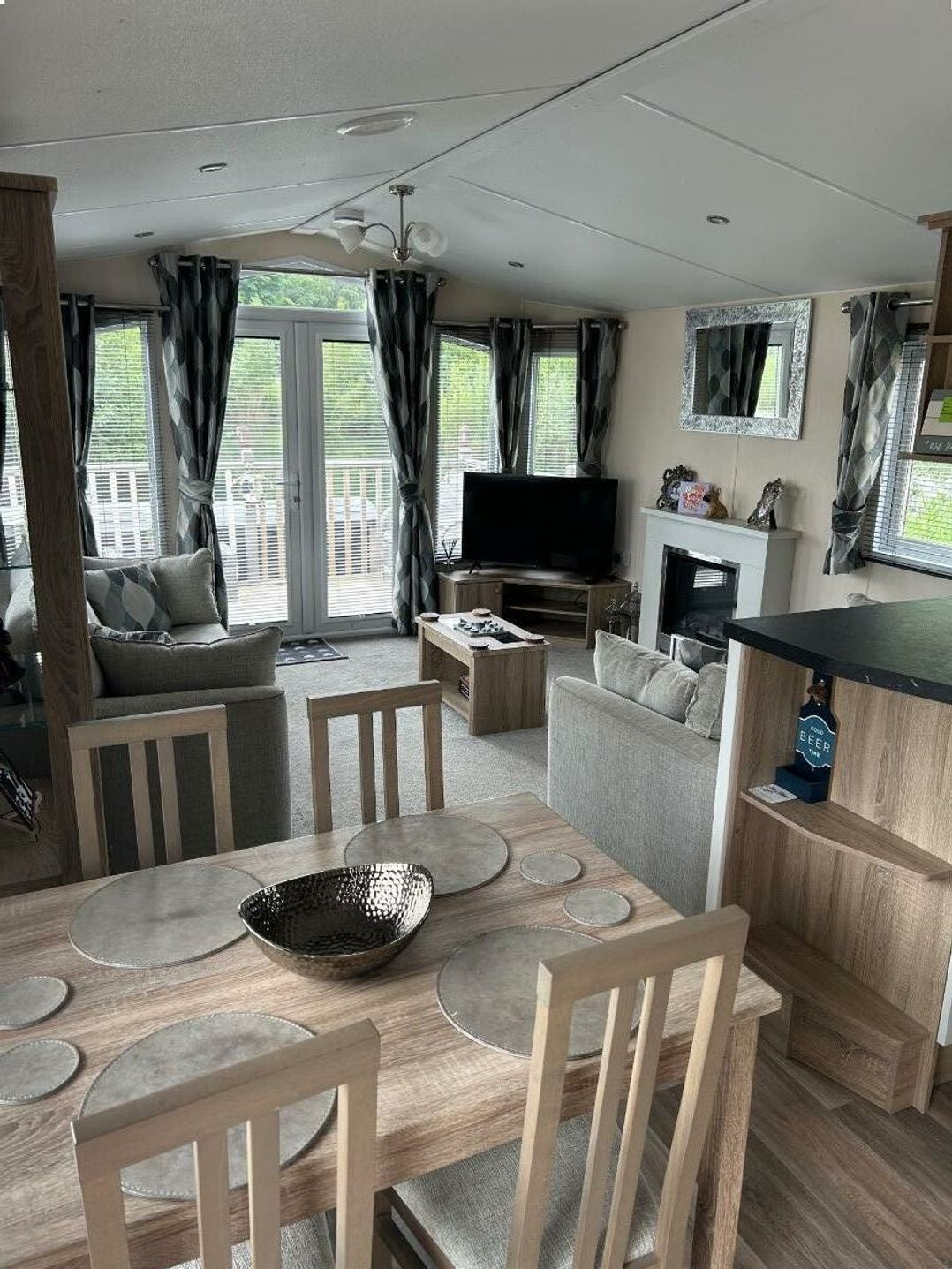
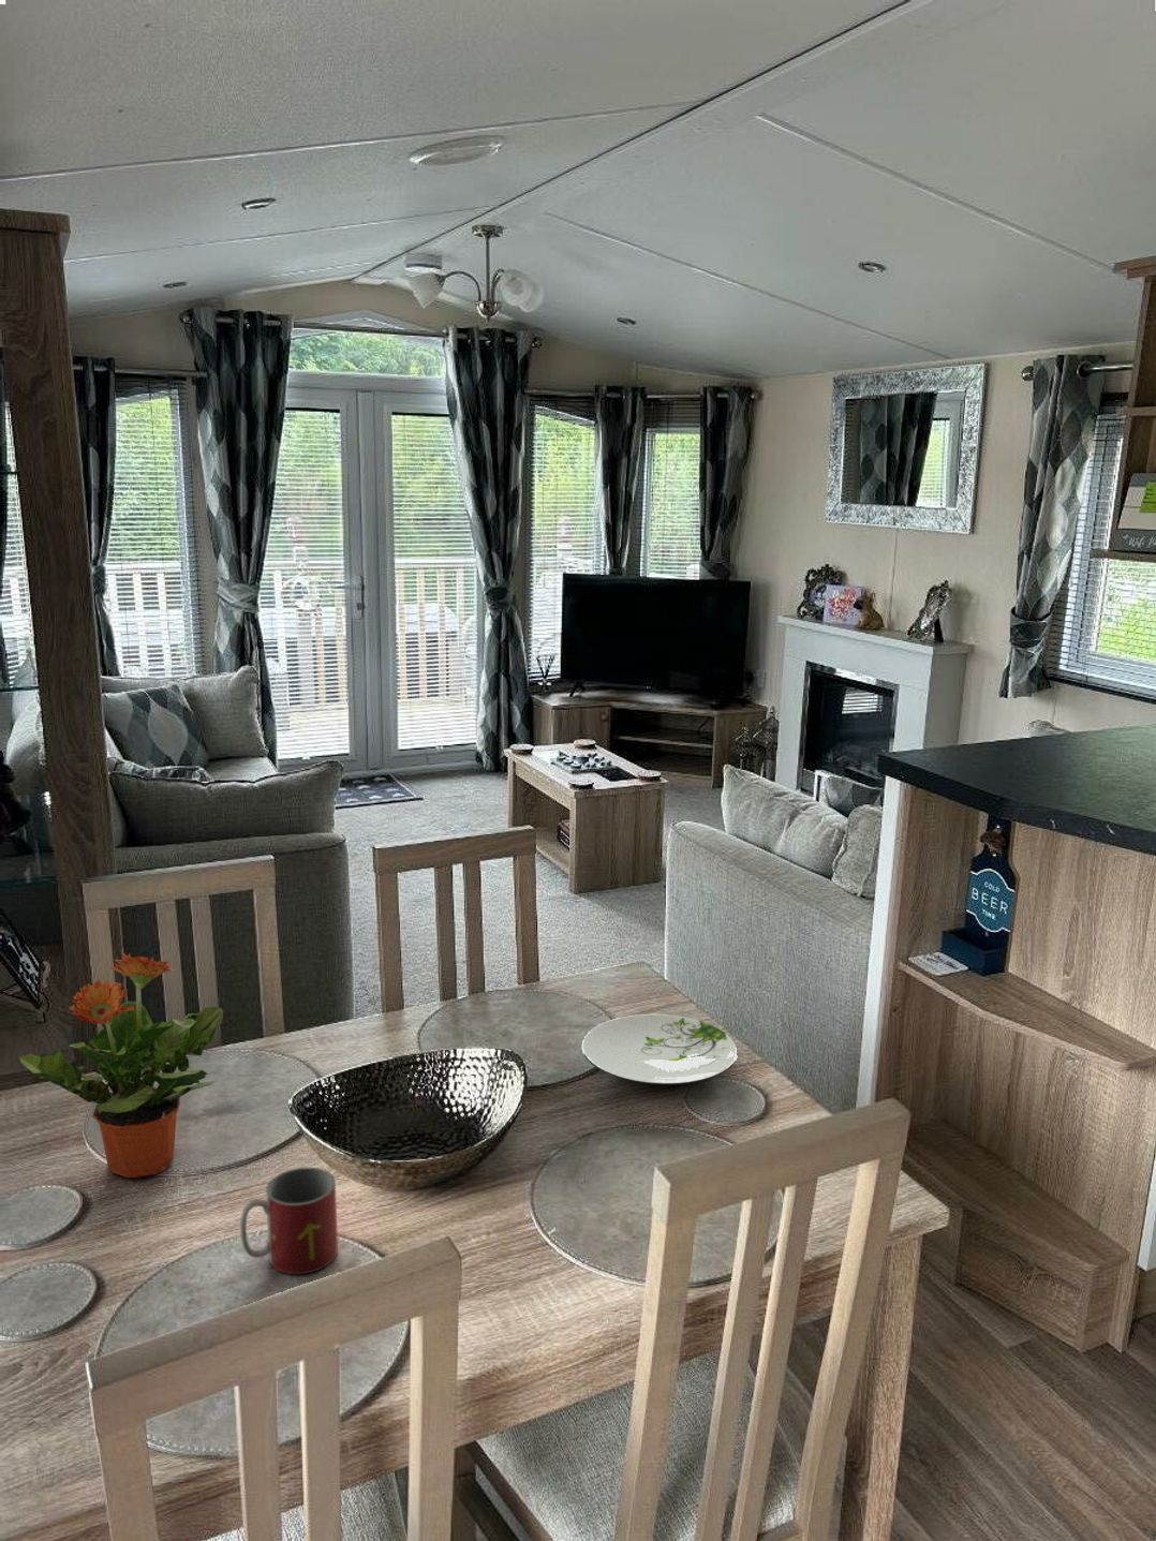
+ mug (289, 1223)
+ plate (658, 1055)
+ potted plant (129, 1066)
